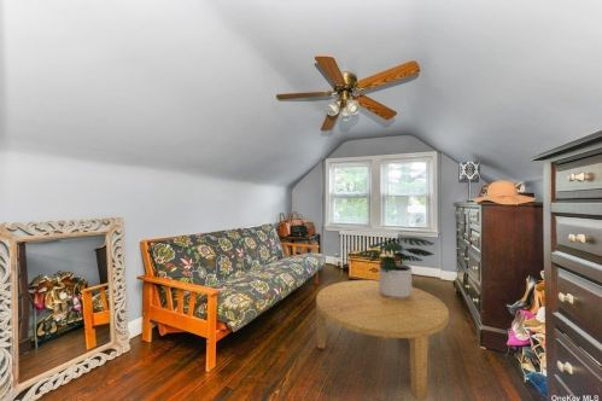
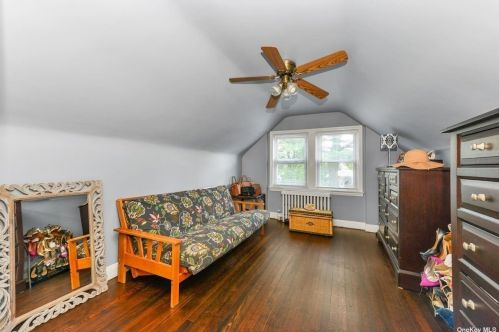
- potted plant (392, 265)
- coffee table (378, 326)
